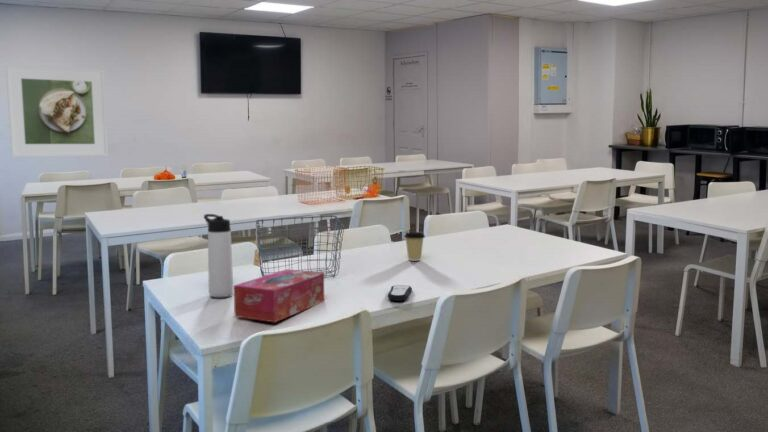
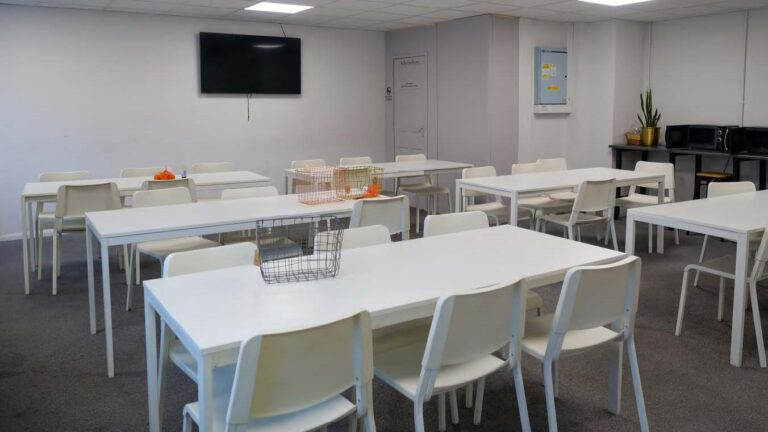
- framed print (59, 112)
- thermos bottle (217, 255)
- tissue box (281, 293)
- coffee cup (414, 246)
- remote control (399, 292)
